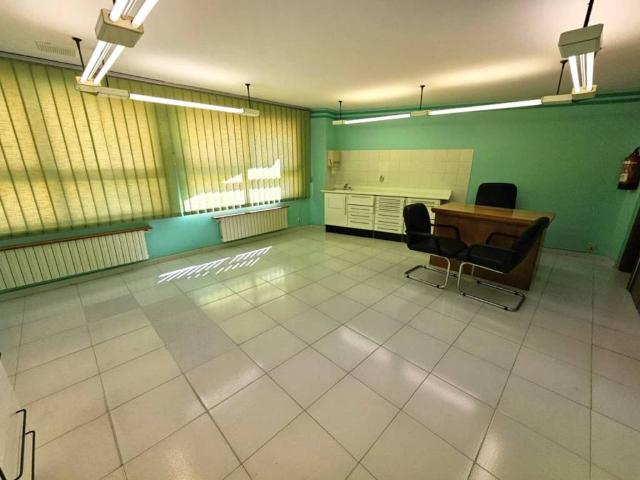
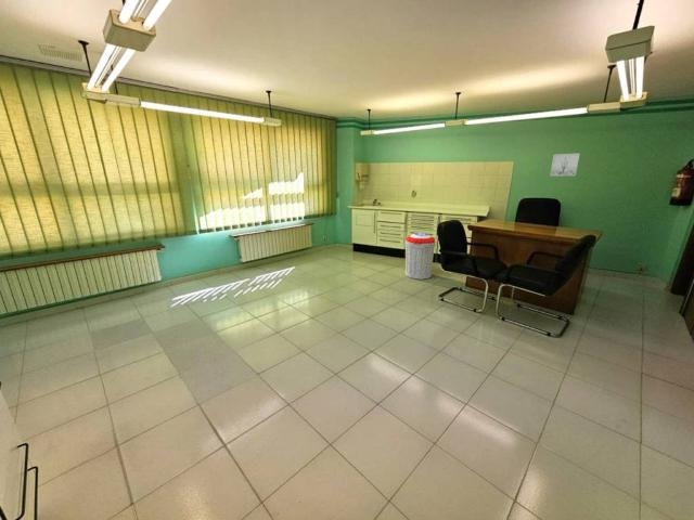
+ trash can (419, 255)
+ wall art (564, 165)
